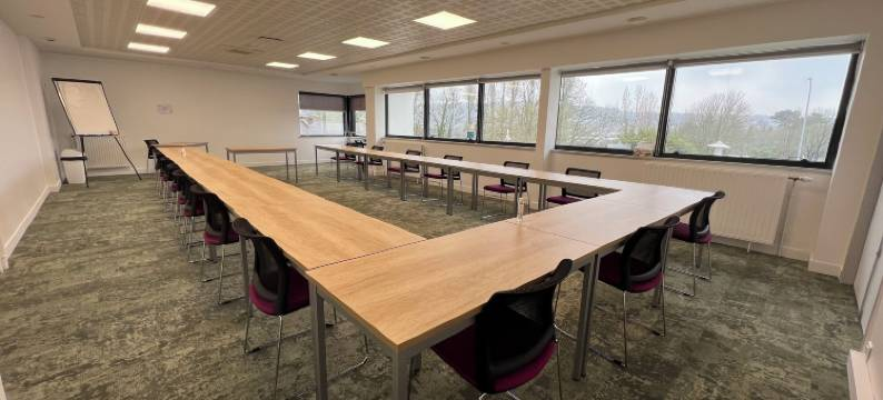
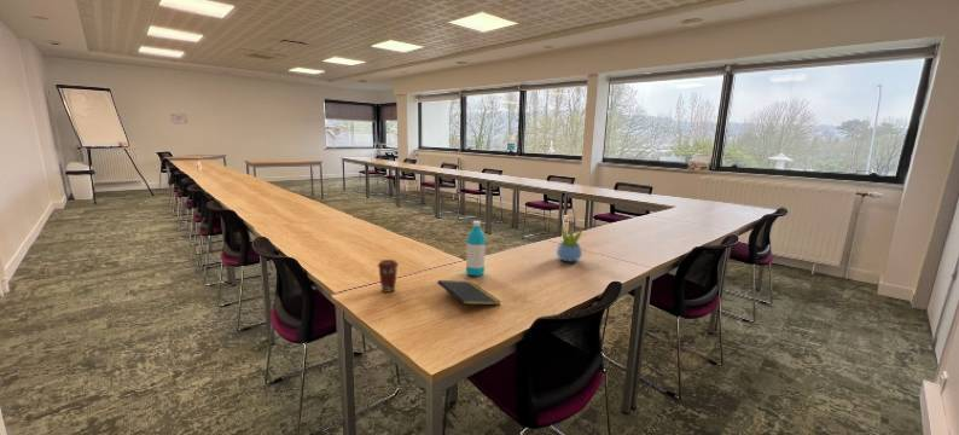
+ succulent plant (569, 240)
+ water bottle (476, 248)
+ coffee cup (388, 276)
+ notepad (467, 291)
